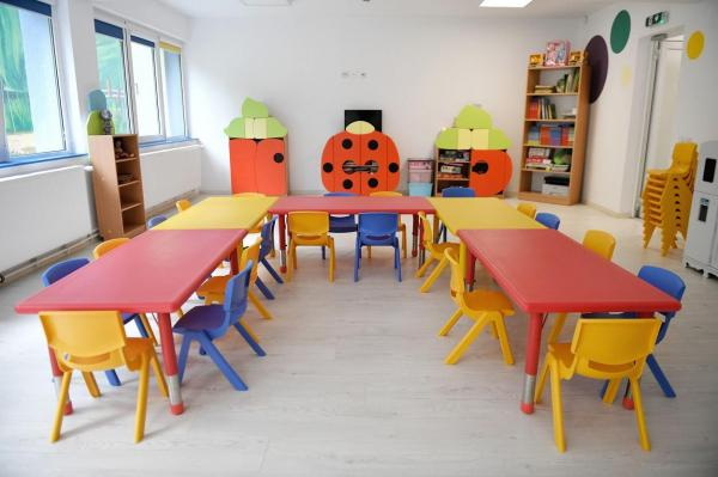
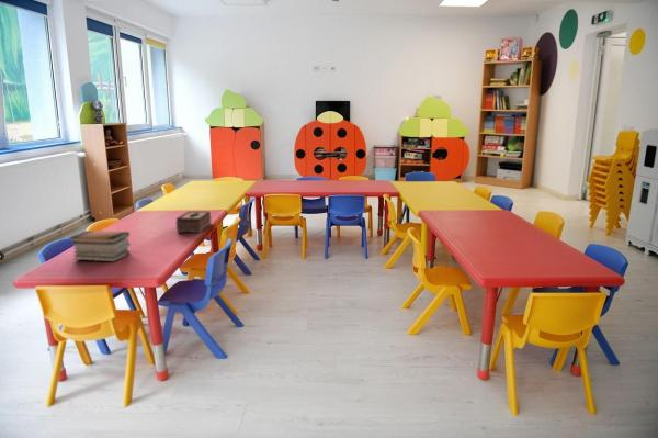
+ tissue box (194, 221)
+ book stack (101, 245)
